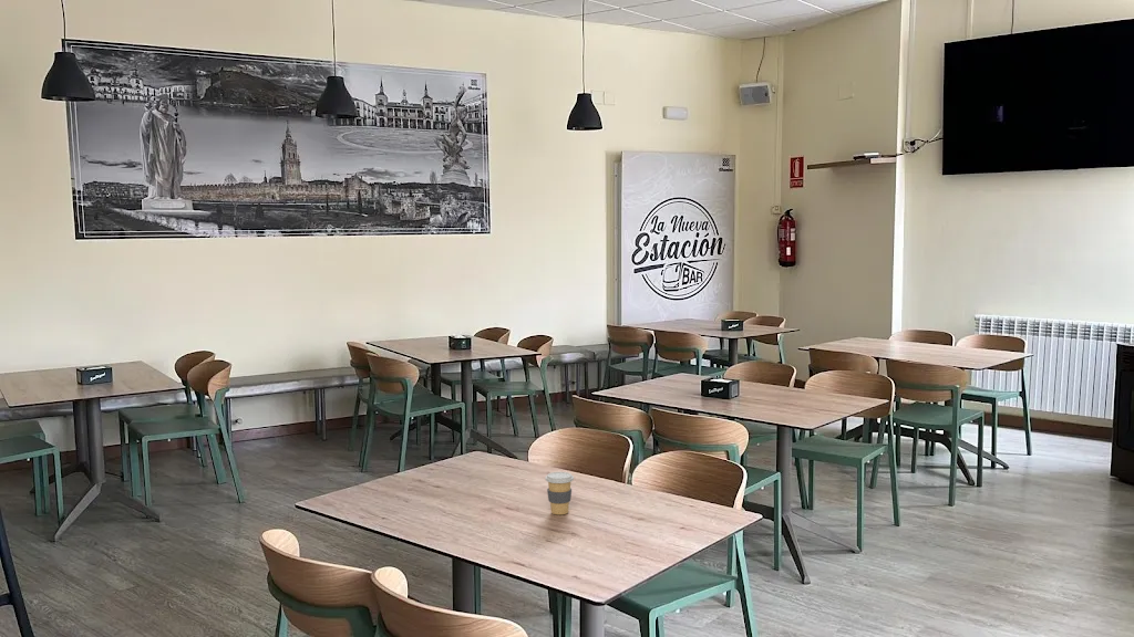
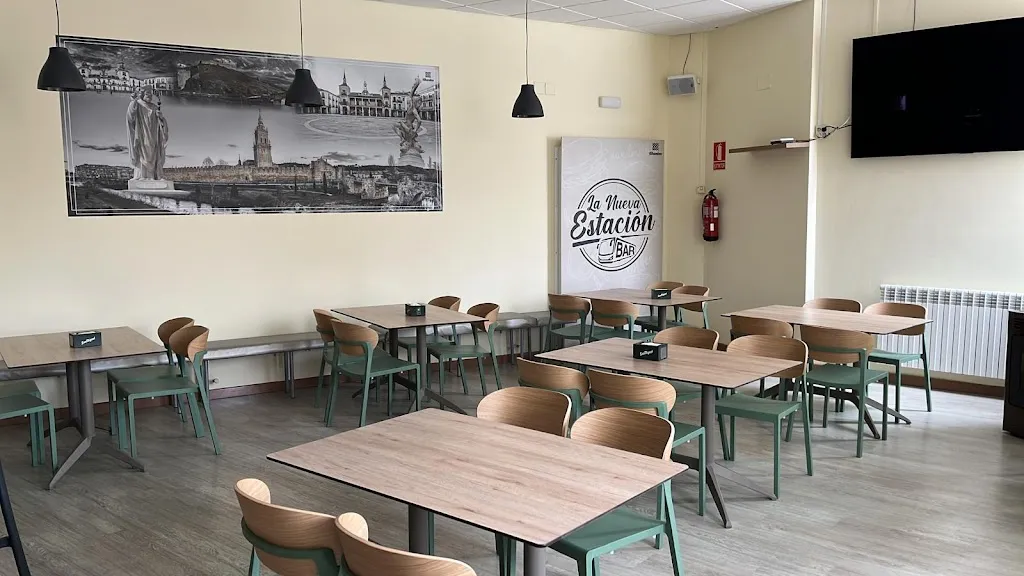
- coffee cup (559, 493)
